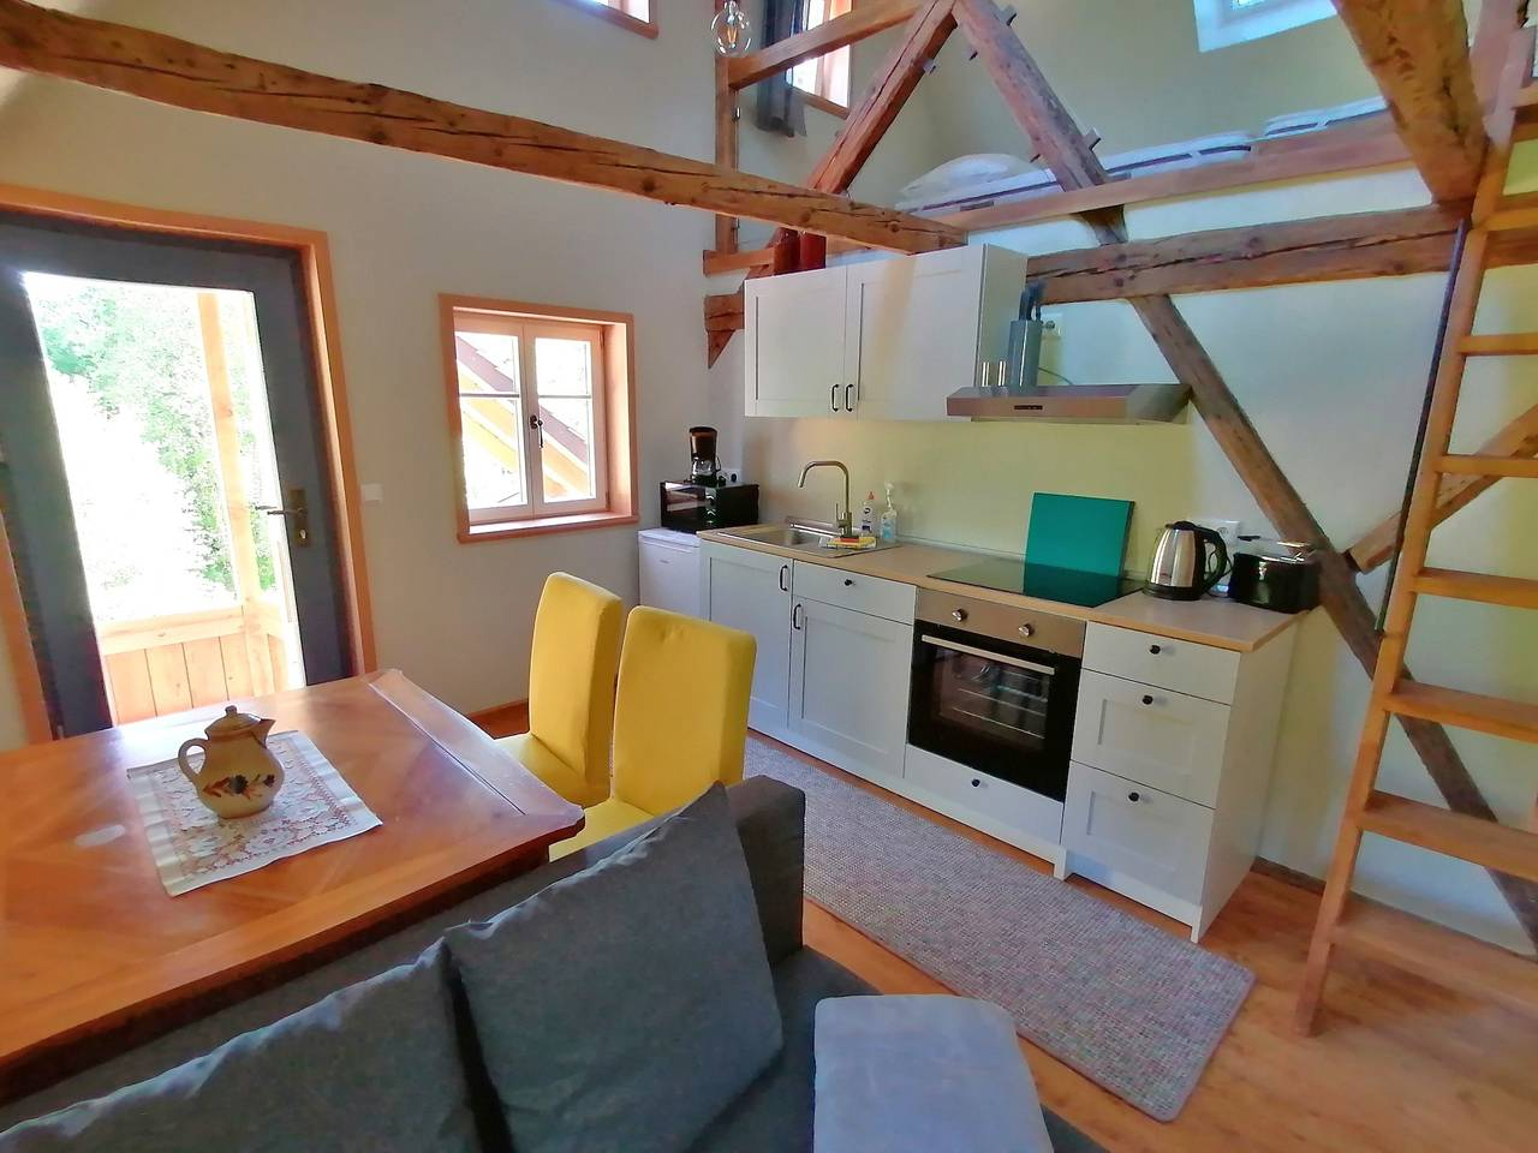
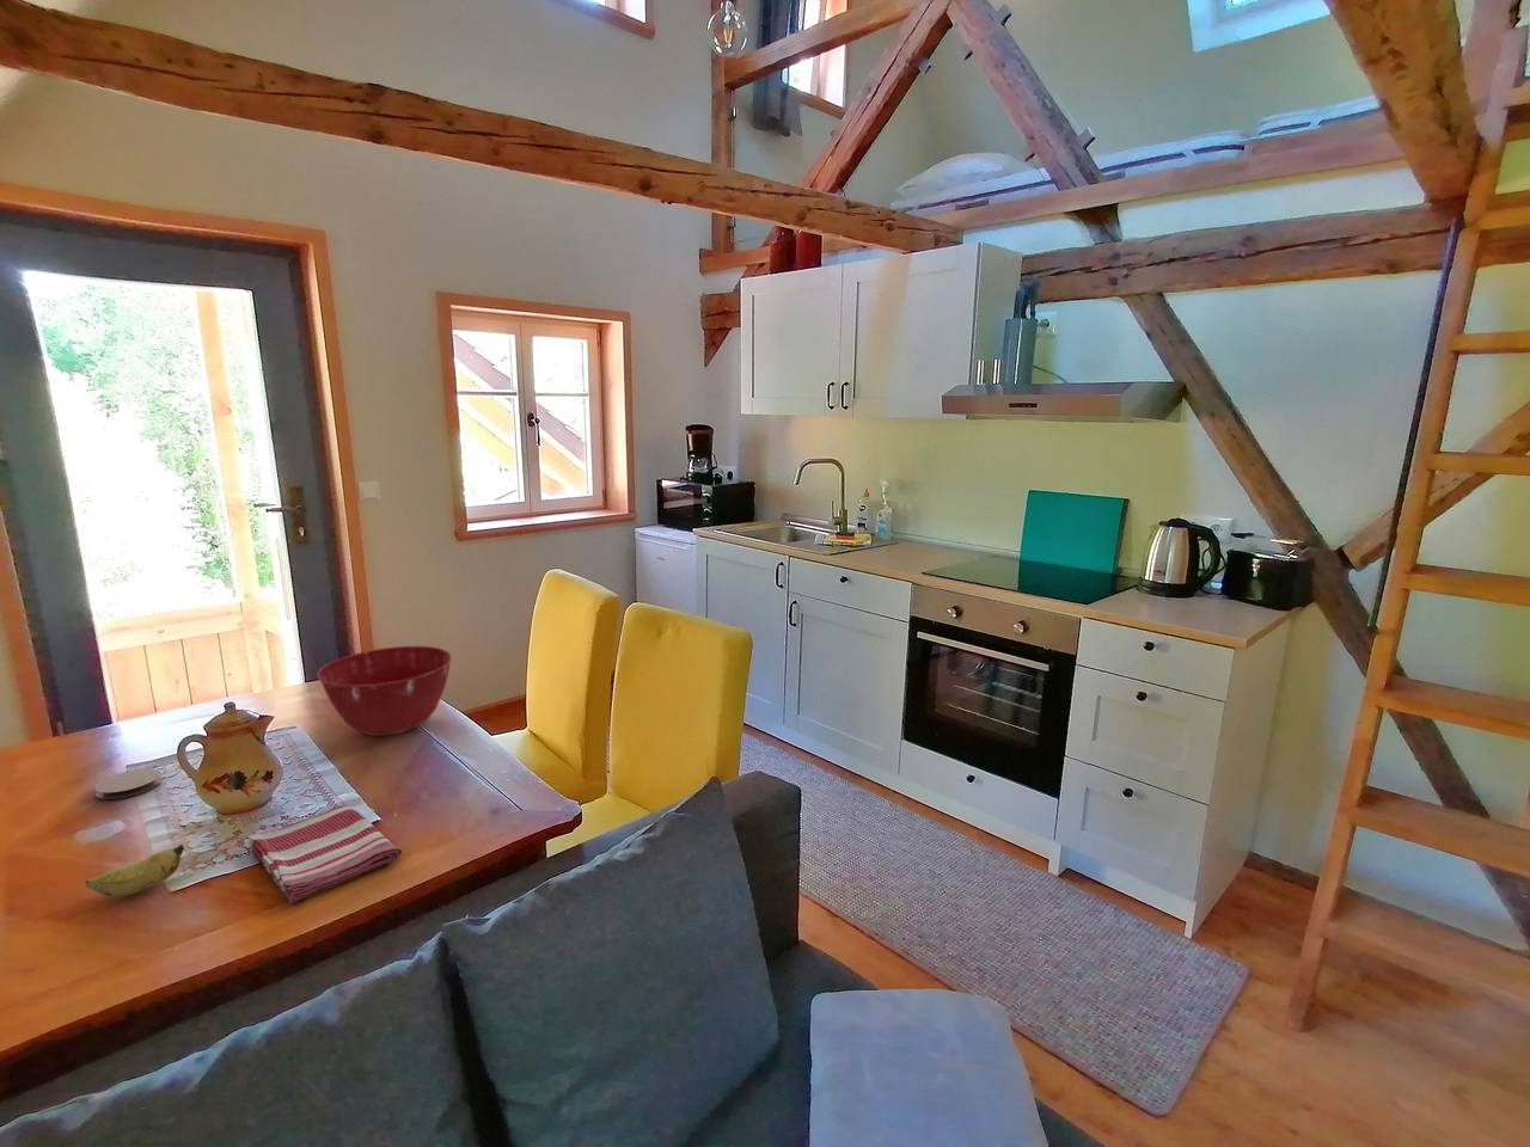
+ coaster (128, 783)
+ dish towel (323, 846)
+ banana (136, 875)
+ mixing bowl (388, 694)
